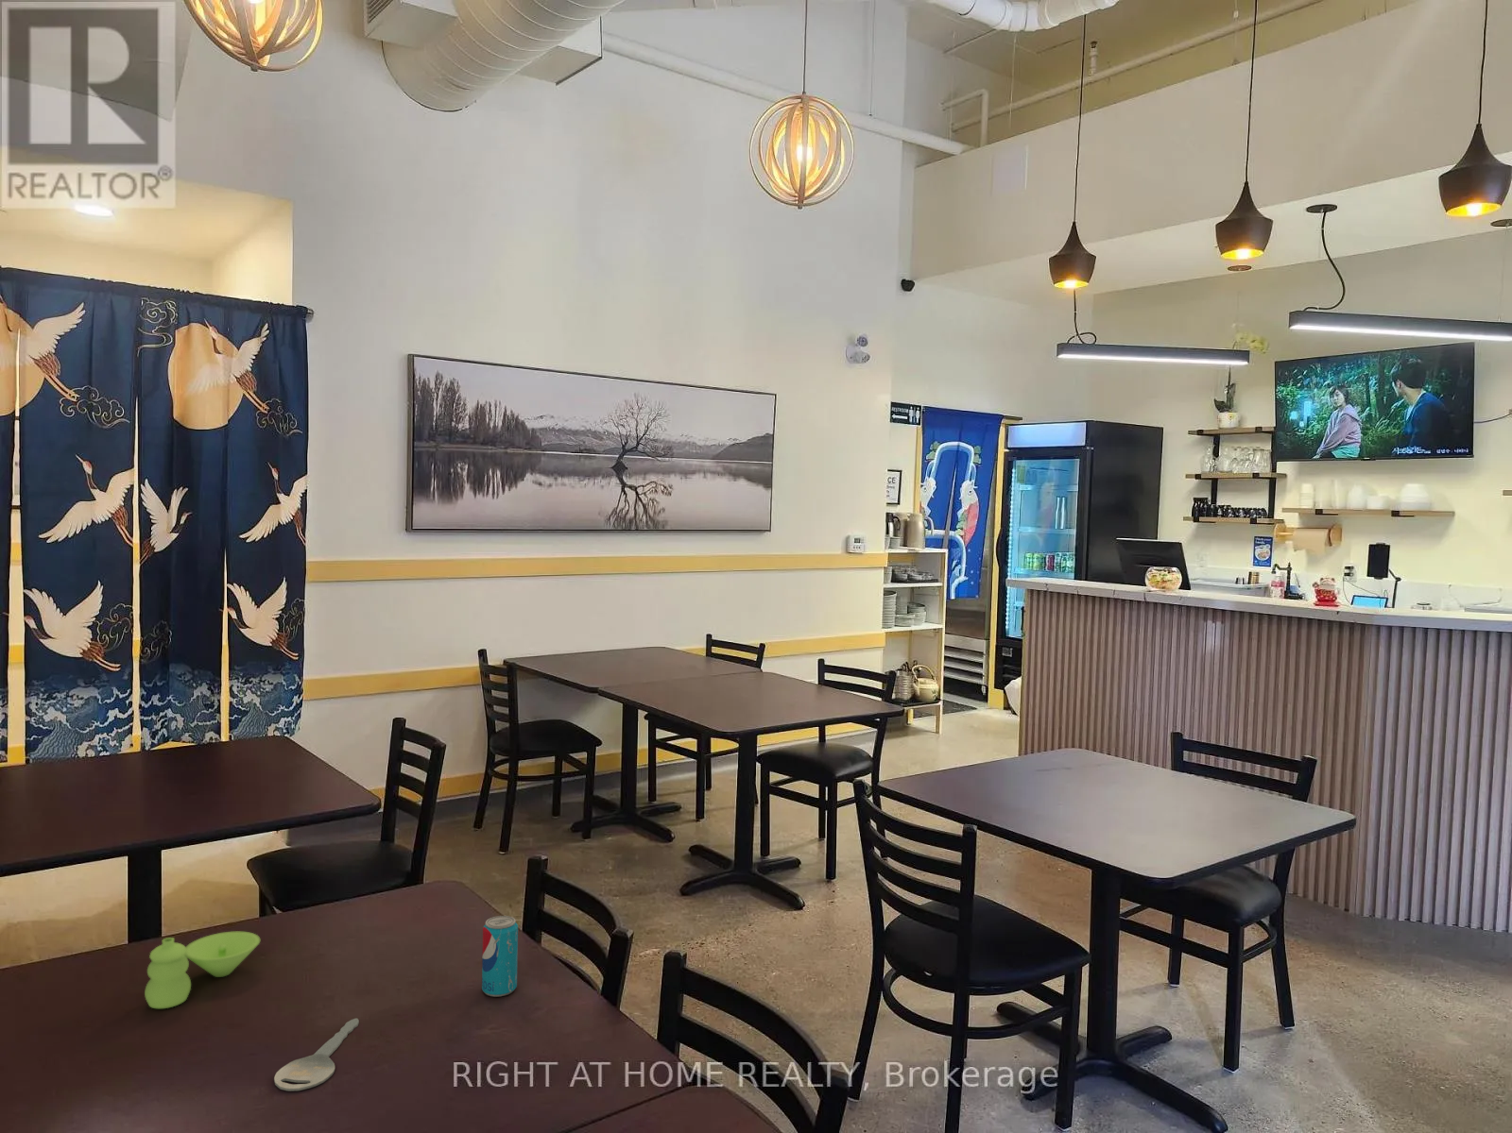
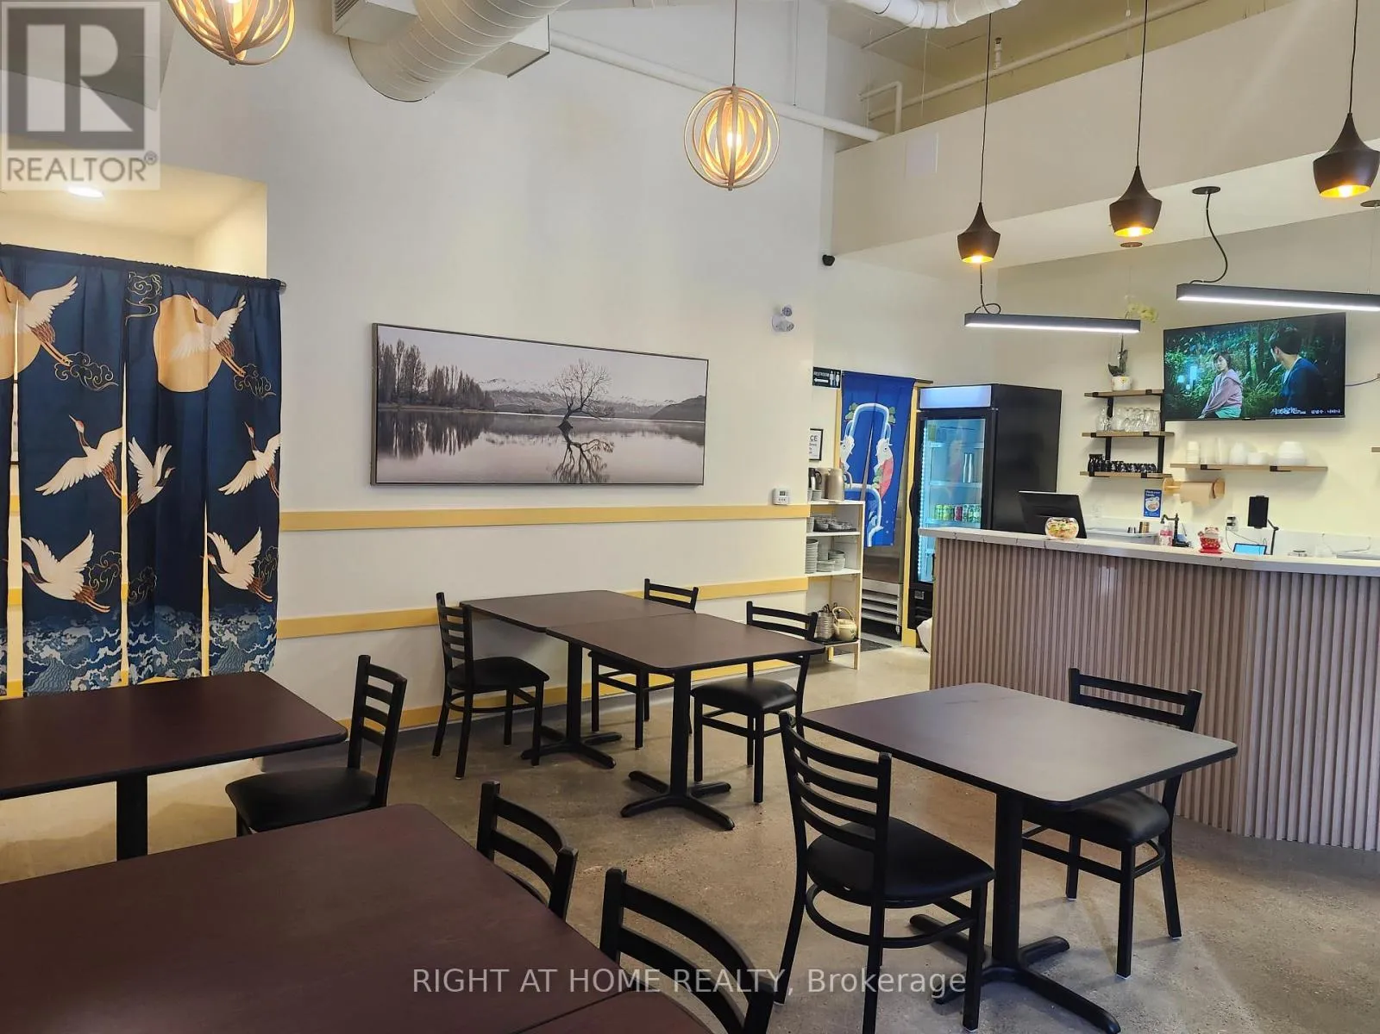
- beverage can (500, 956)
- key (325, 1052)
- condiment set (202, 953)
